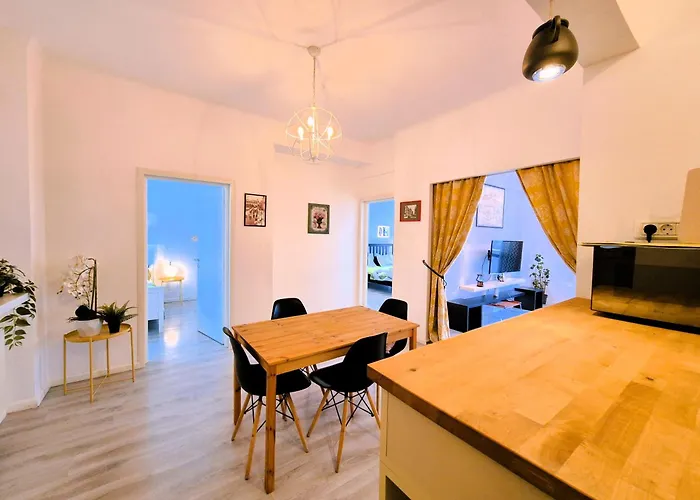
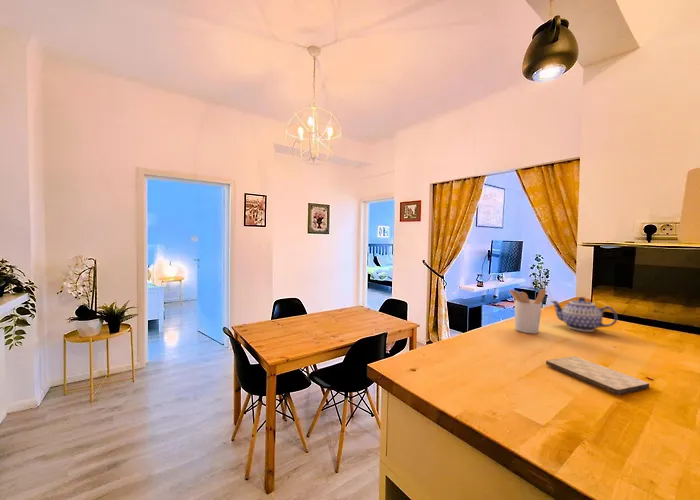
+ teapot (581, 312)
+ cutting board (593, 372)
+ utensil holder (524, 309)
